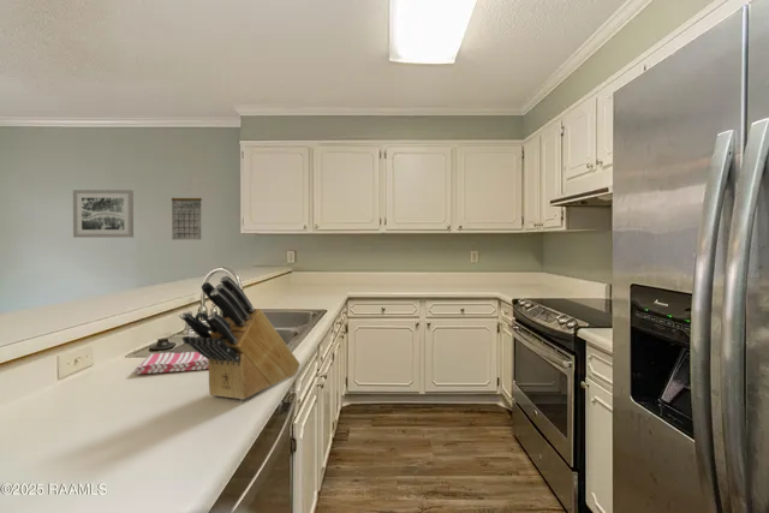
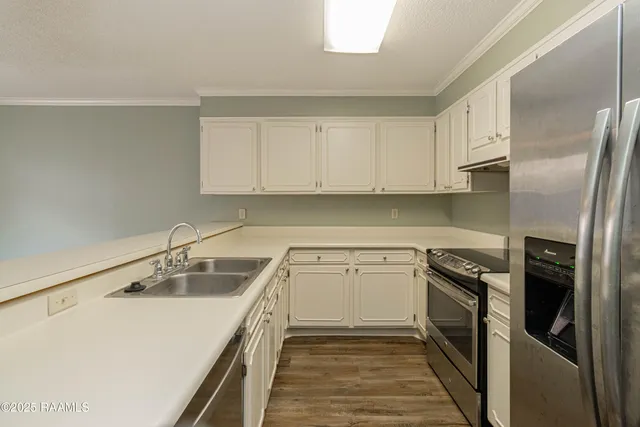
- wall art (103, 213)
- knife block (246, 330)
- dish towel (180, 359)
- calendar (186, 214)
